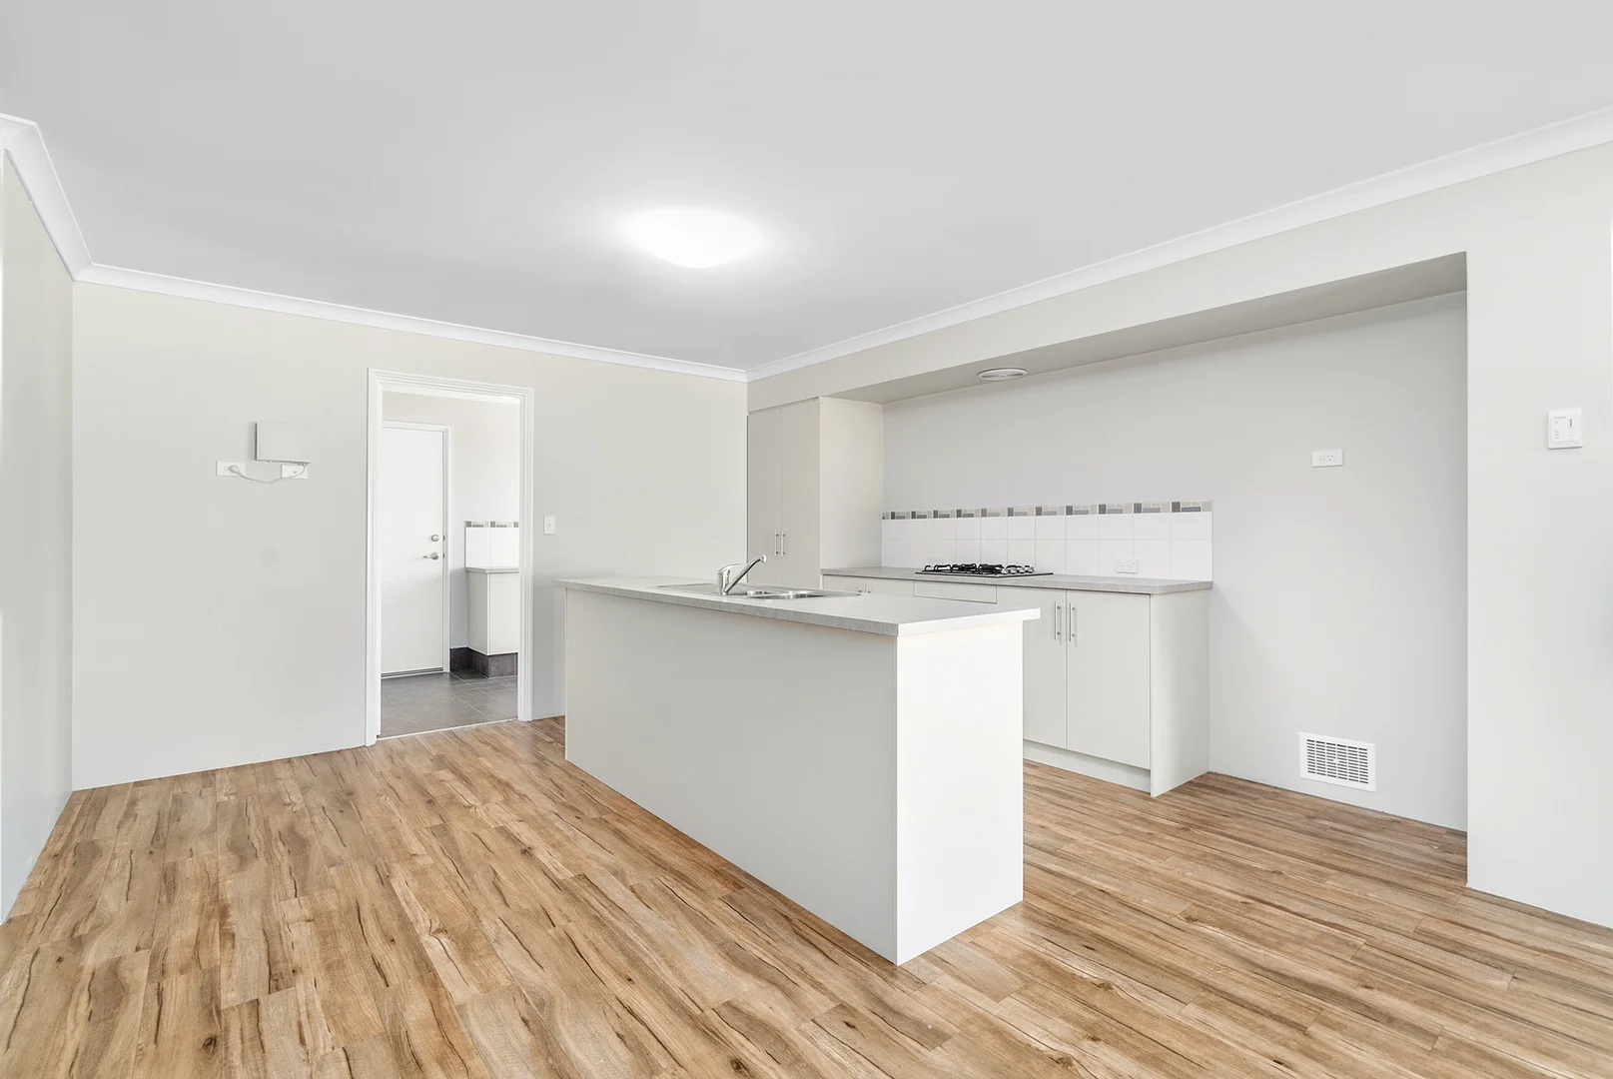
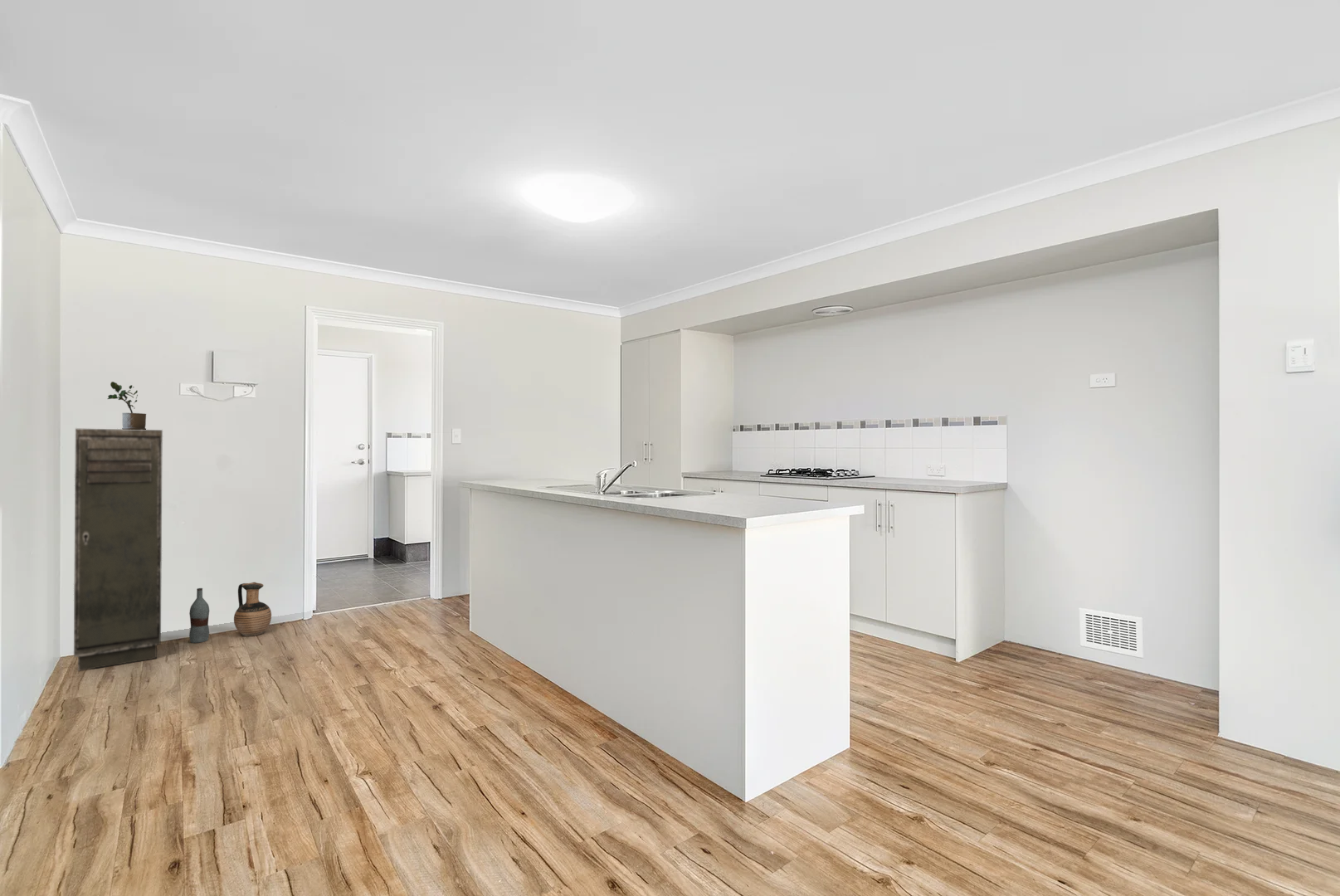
+ storage cabinet (119, 543)
+ ceramic jug (252, 608)
+ bottle (199, 614)
+ potted plant (128, 406)
